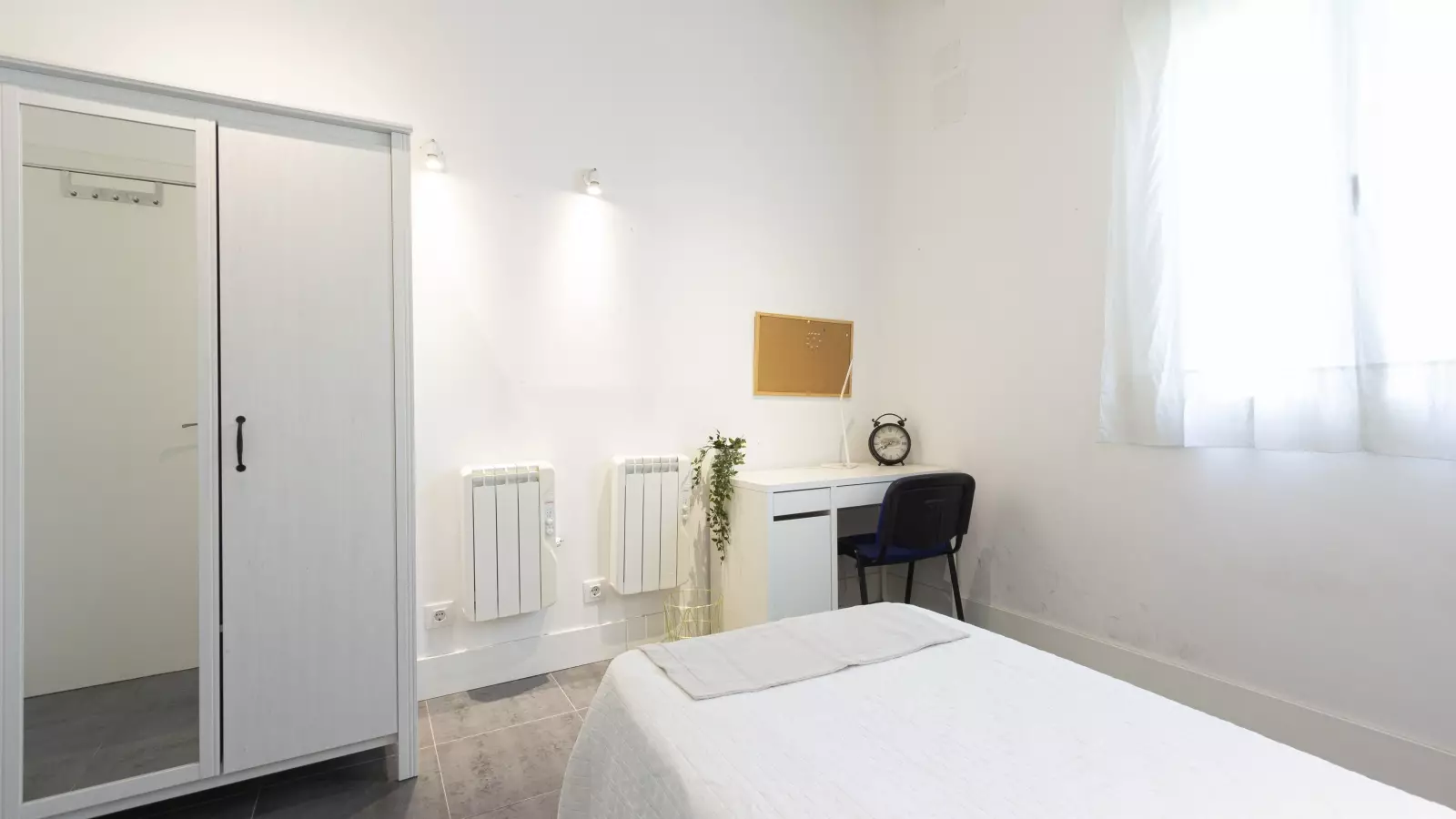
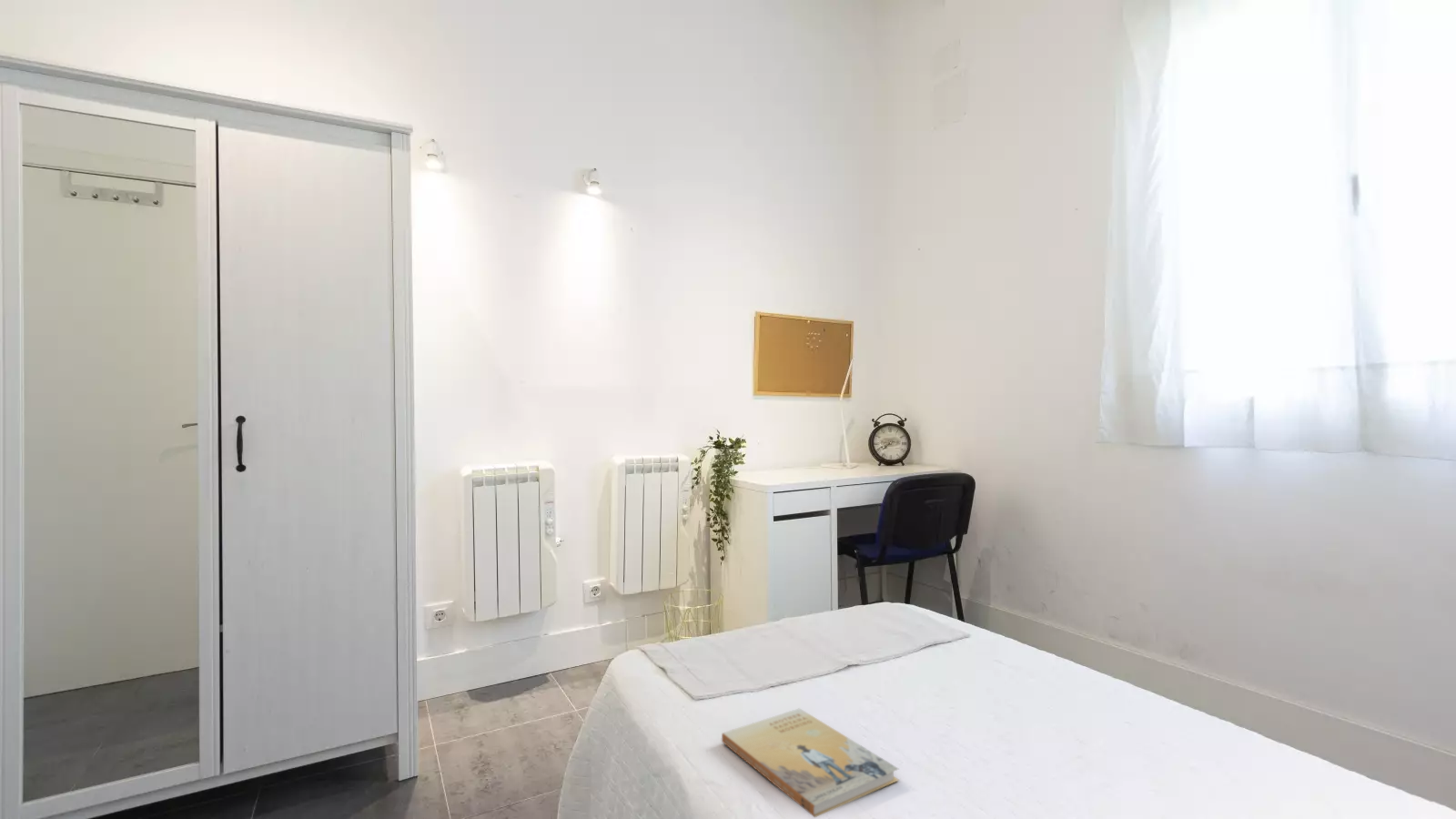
+ book (805, 754)
